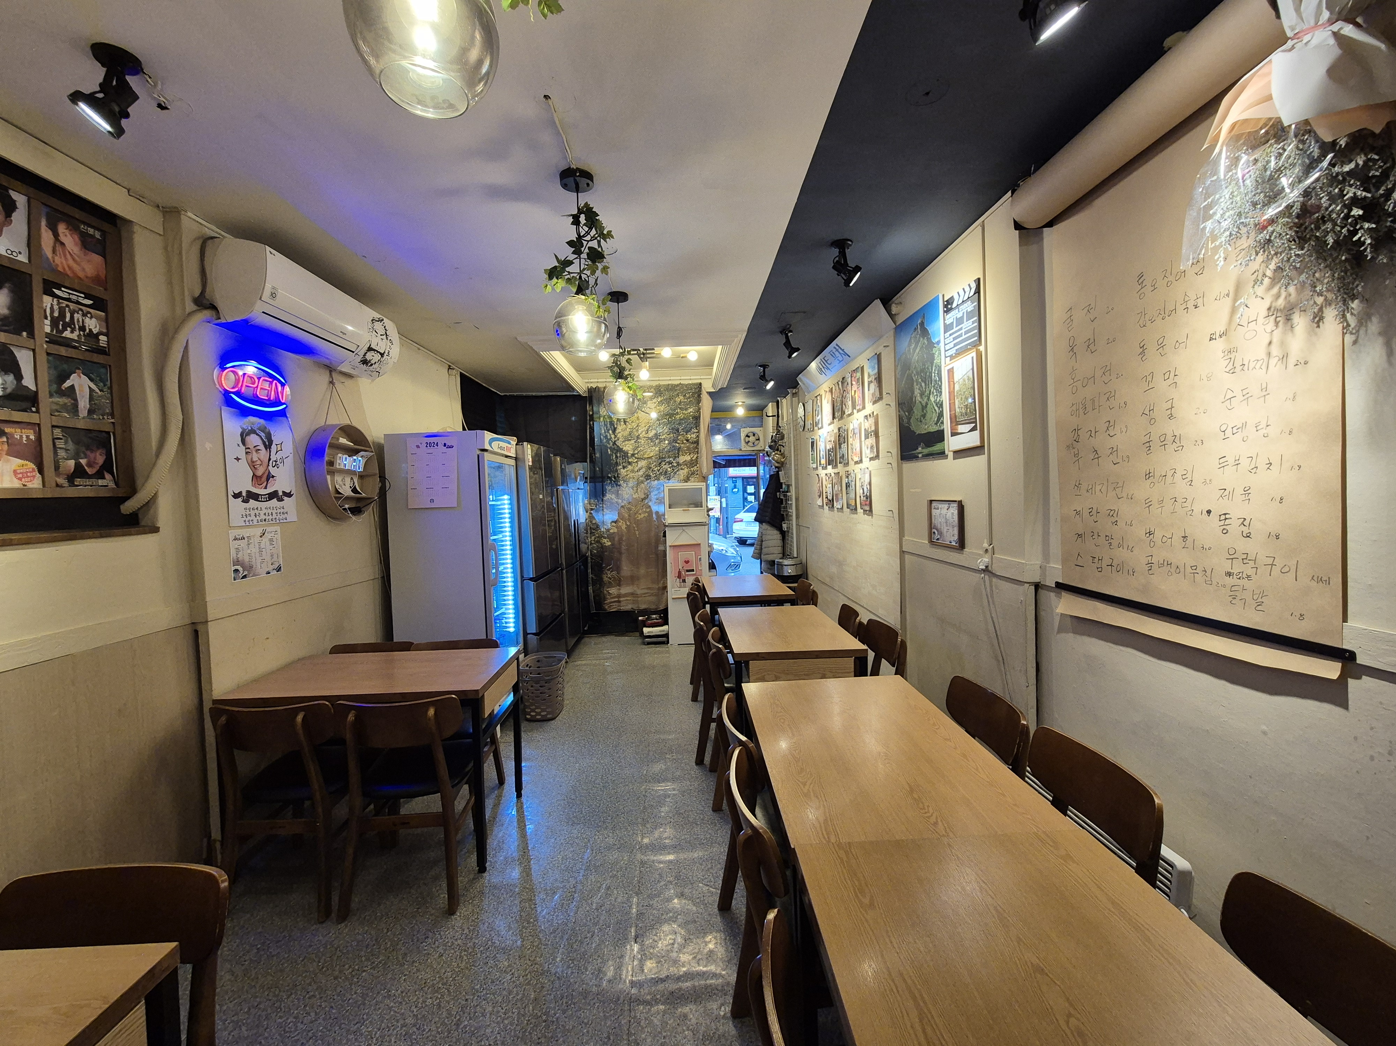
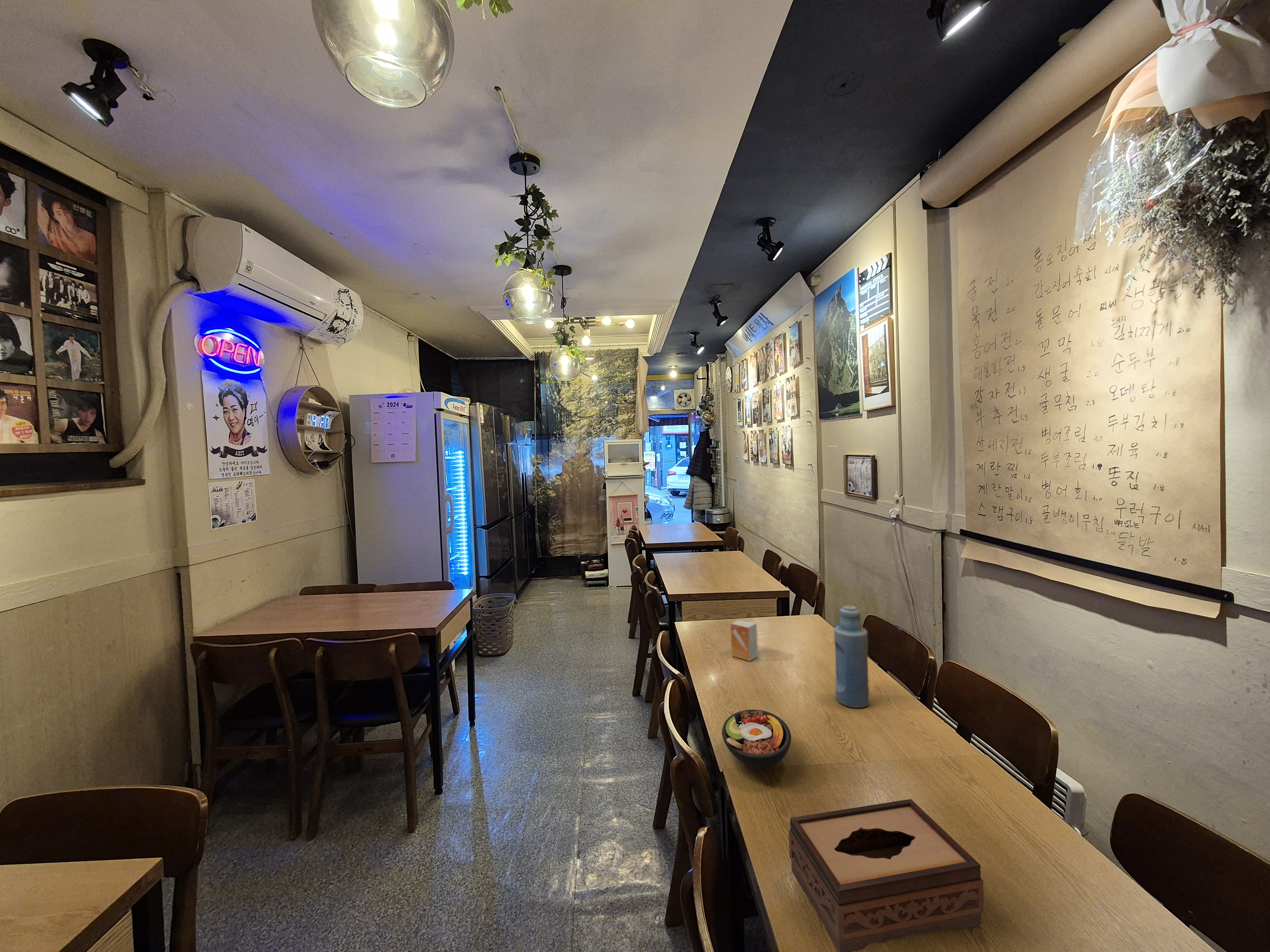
+ tissue box (879, 868)
+ small box (744, 640)
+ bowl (756, 741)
+ bottle (851, 654)
